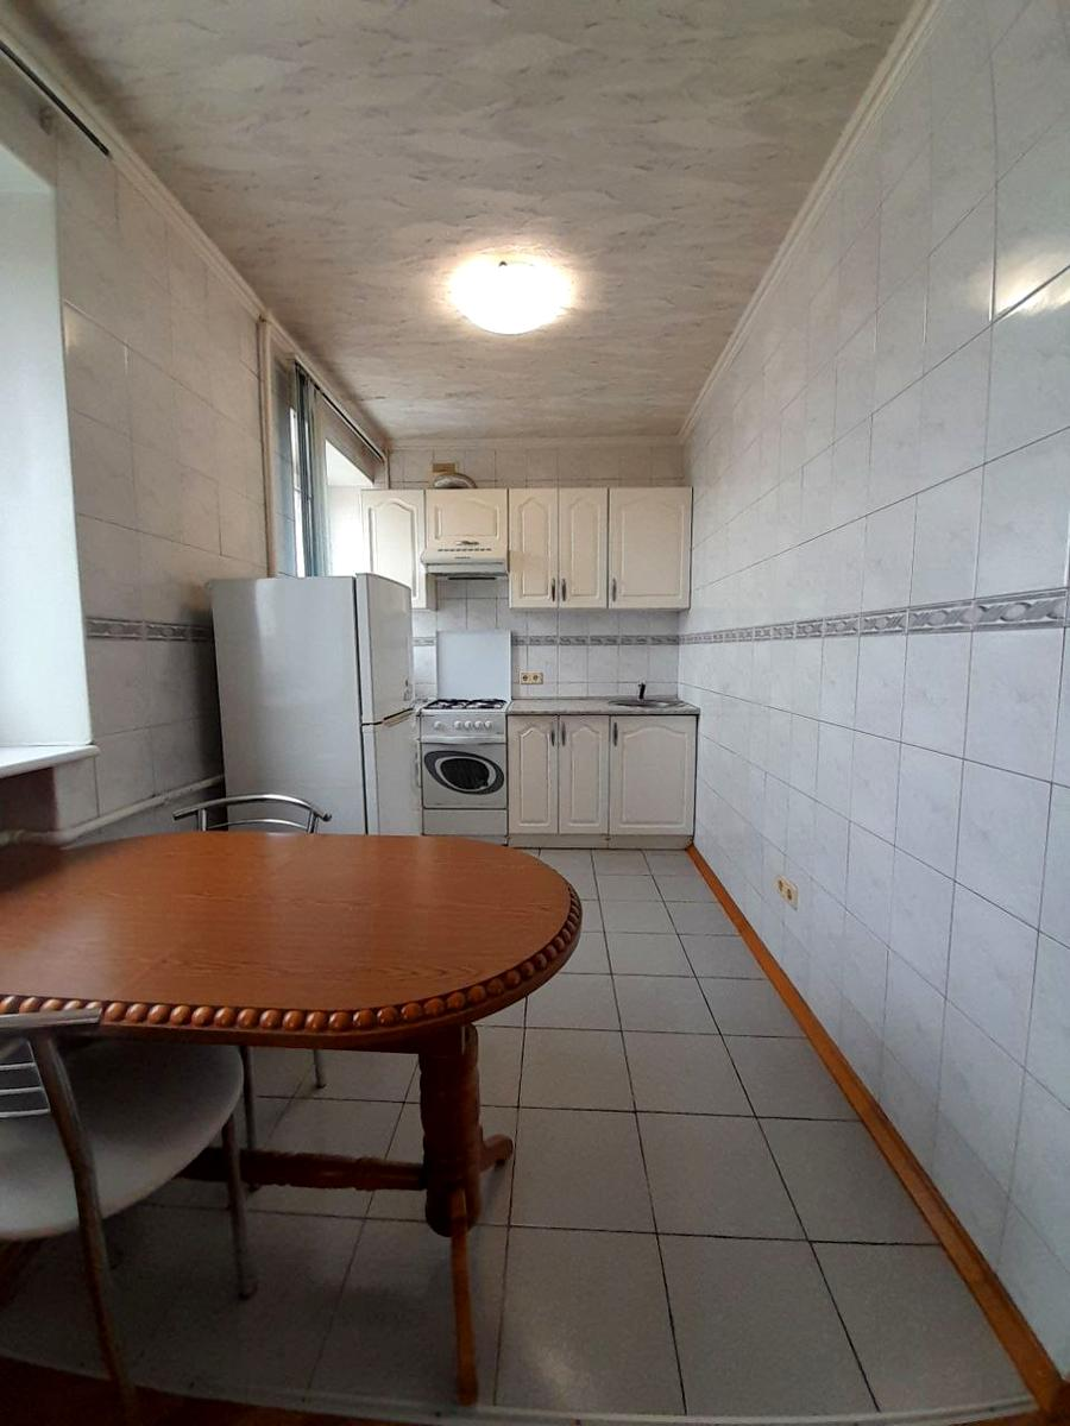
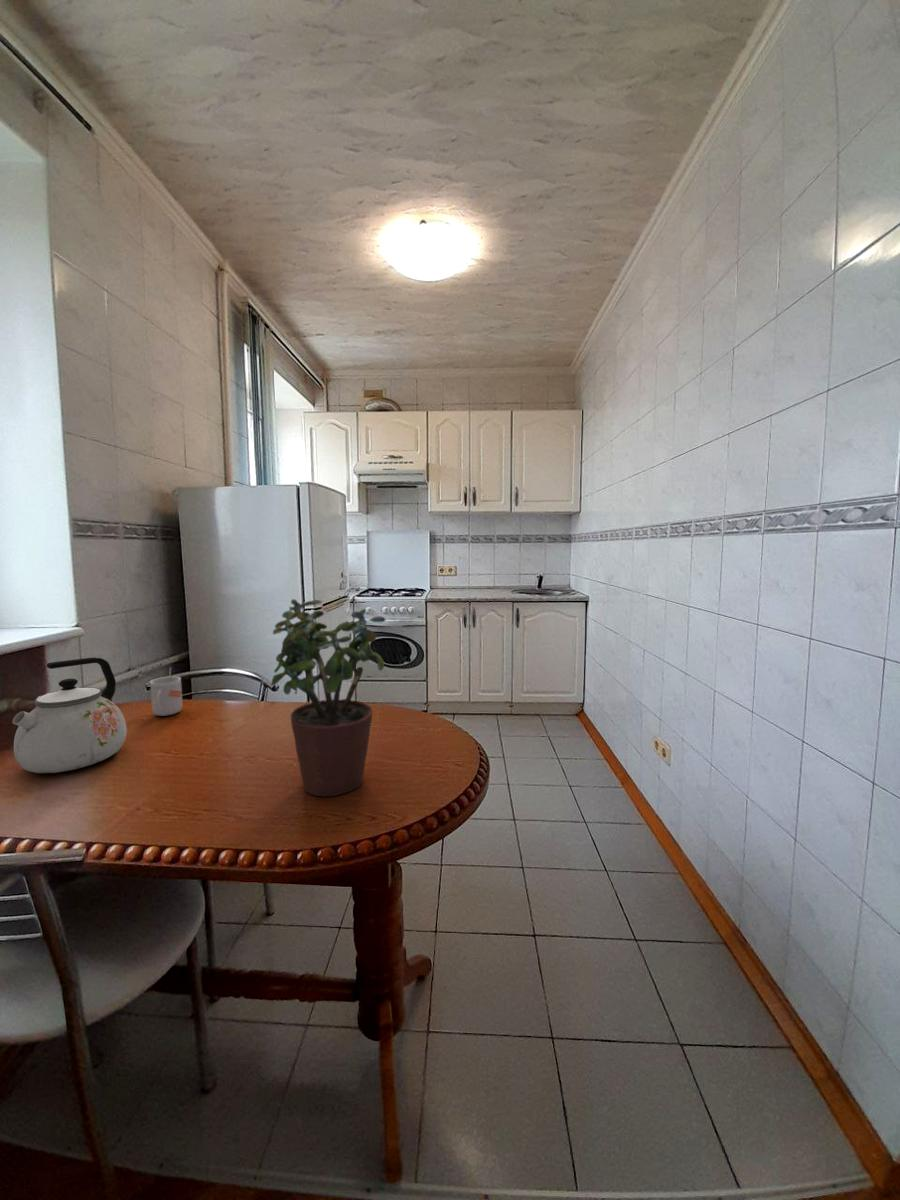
+ kettle (69, 711)
+ potted plant (336, 691)
+ mug (164, 693)
